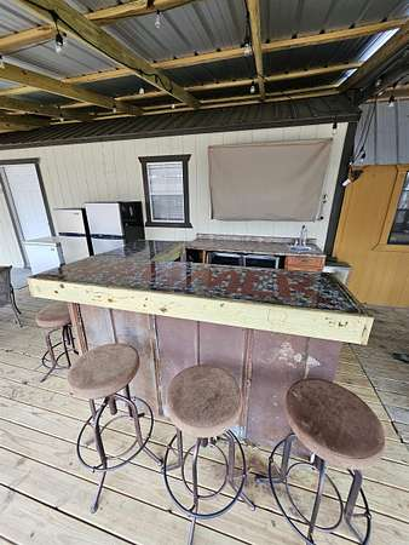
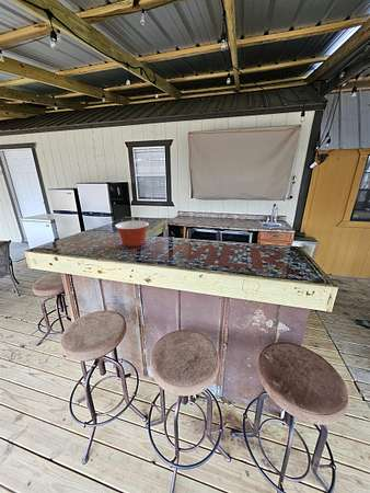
+ mixing bowl (132, 234)
